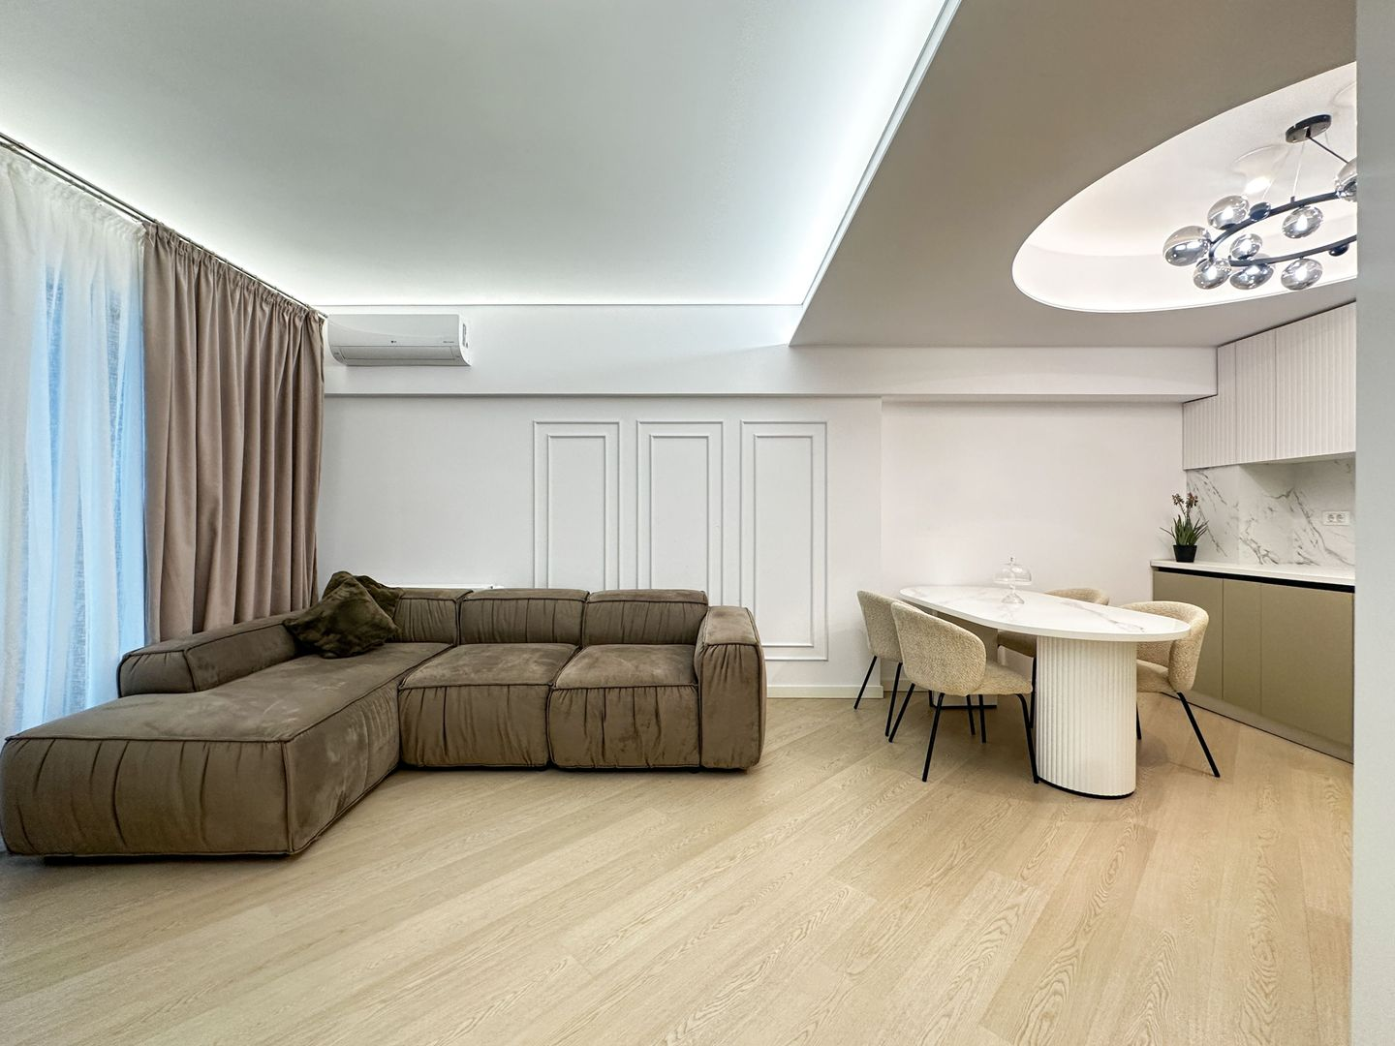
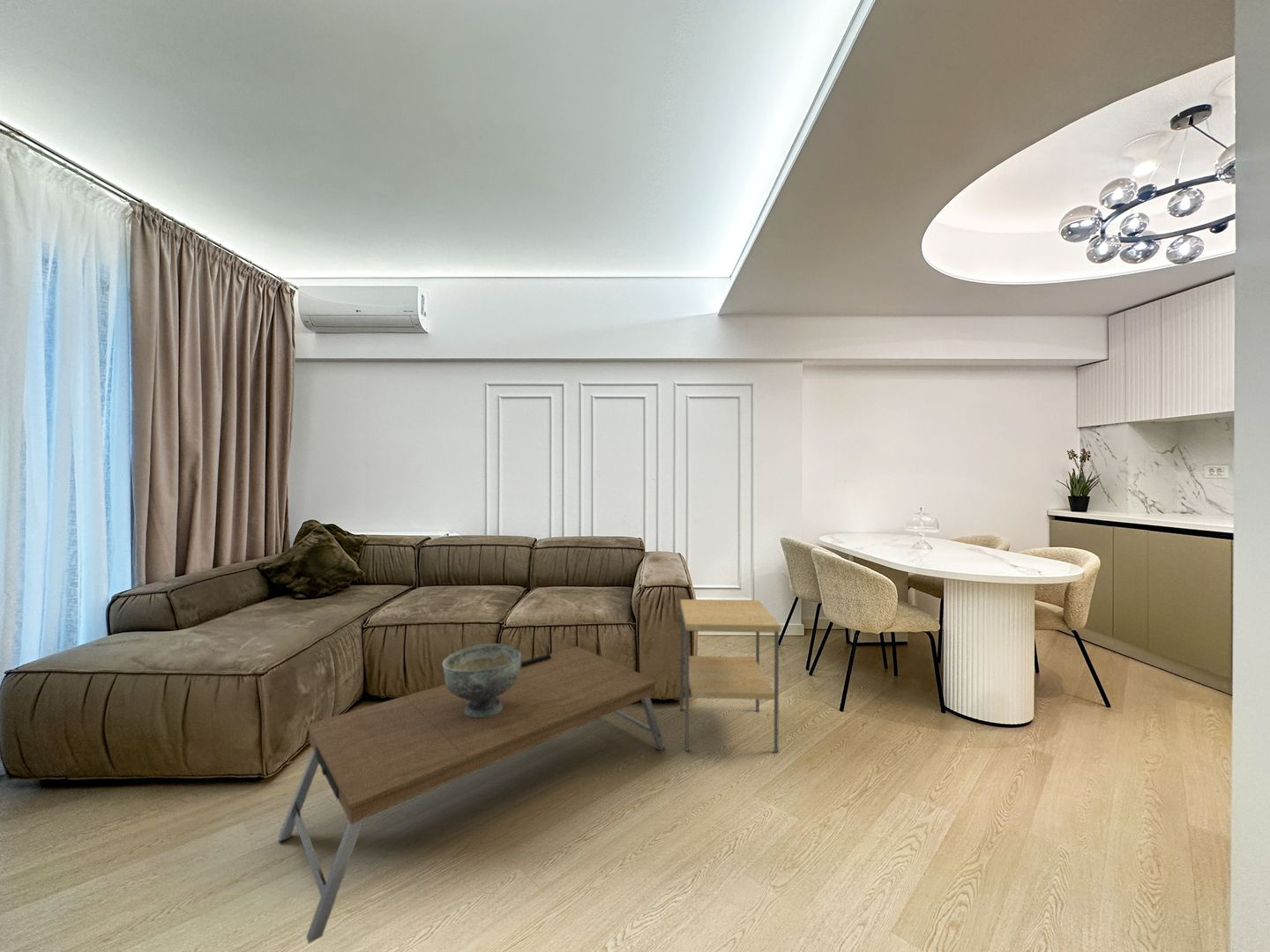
+ decorative bowl (483, 677)
+ coffee table (499, 740)
+ side table (725, 671)
